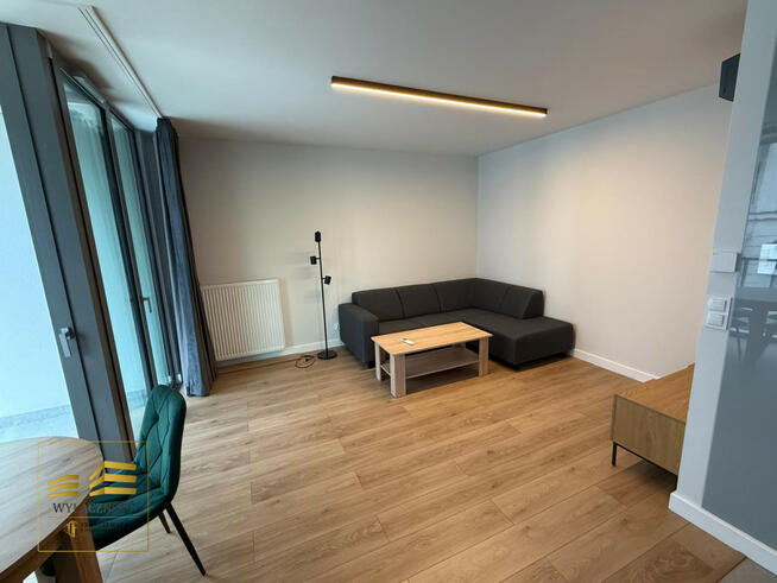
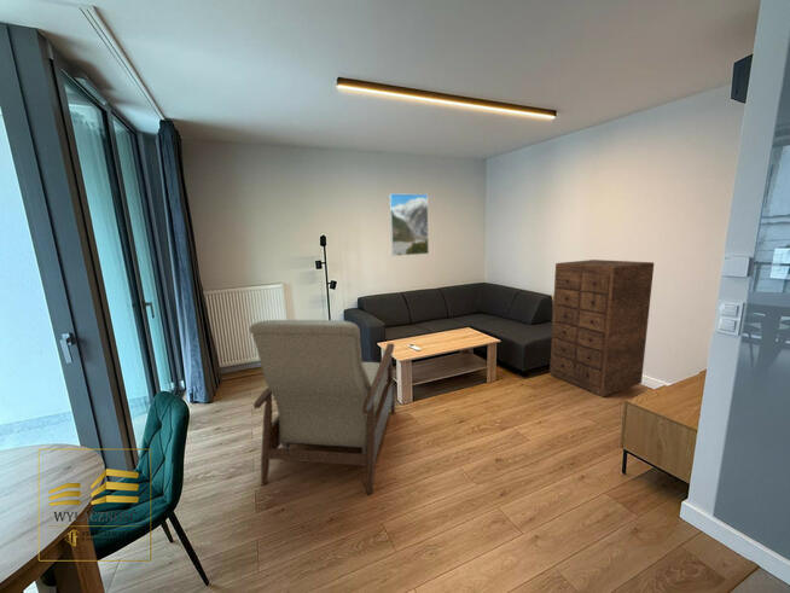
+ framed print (409, 225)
+ chair (333, 376)
+ dresser (597, 322)
